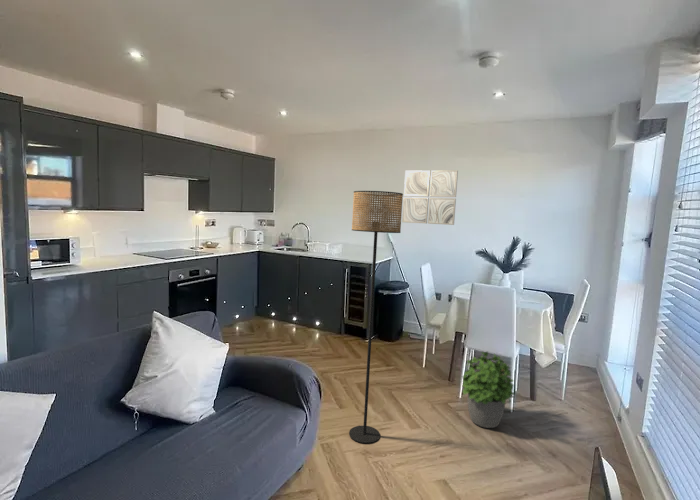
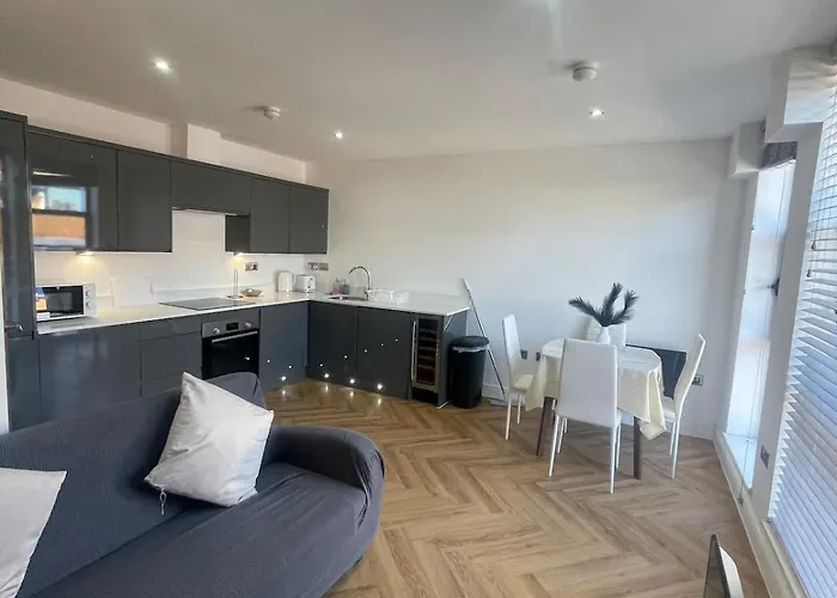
- wall art (428, 196)
- potted plant (487, 387)
- floor lamp (371, 316)
